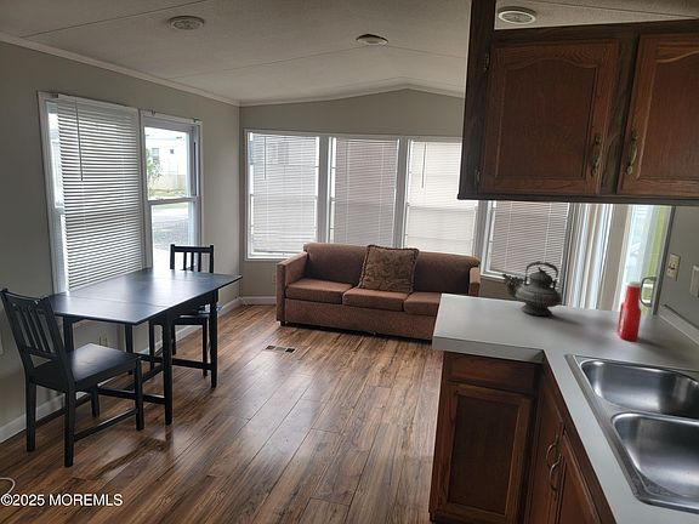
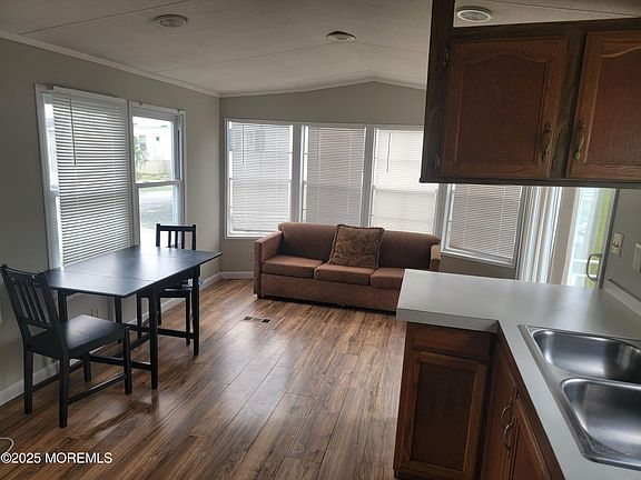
- teapot (530, 285)
- soap bottle (630, 309)
